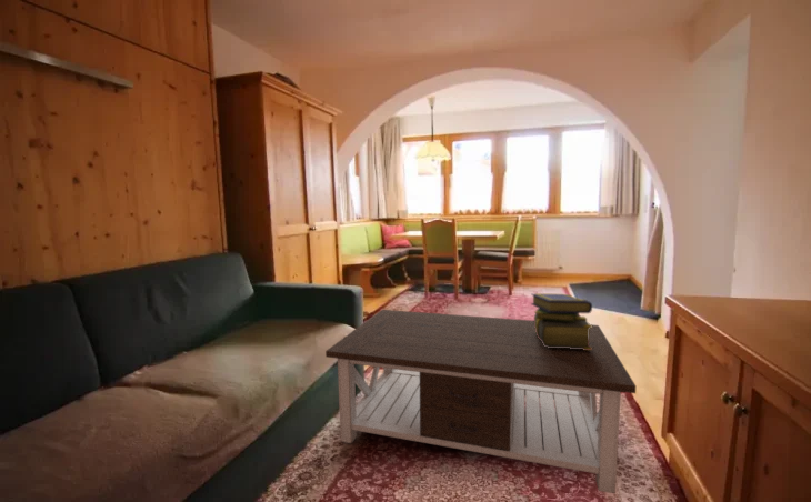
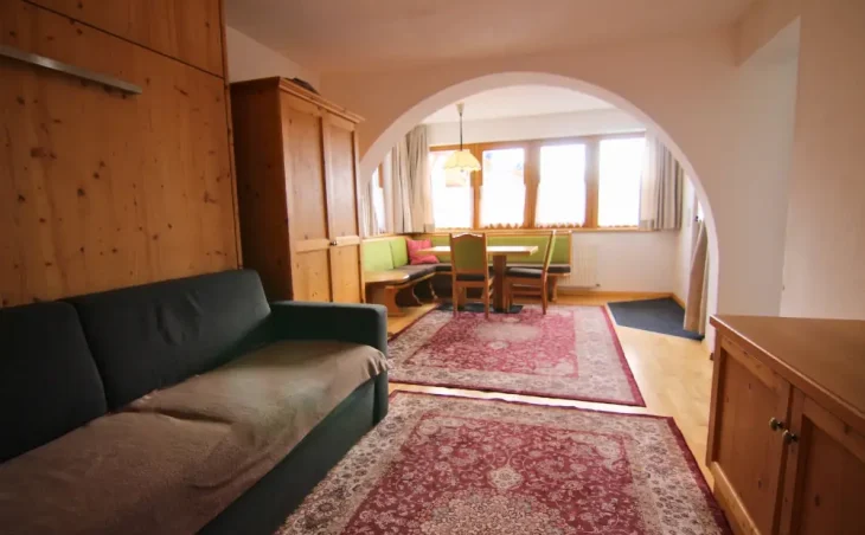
- stack of books (558, 317)
- coffee table (472, 381)
